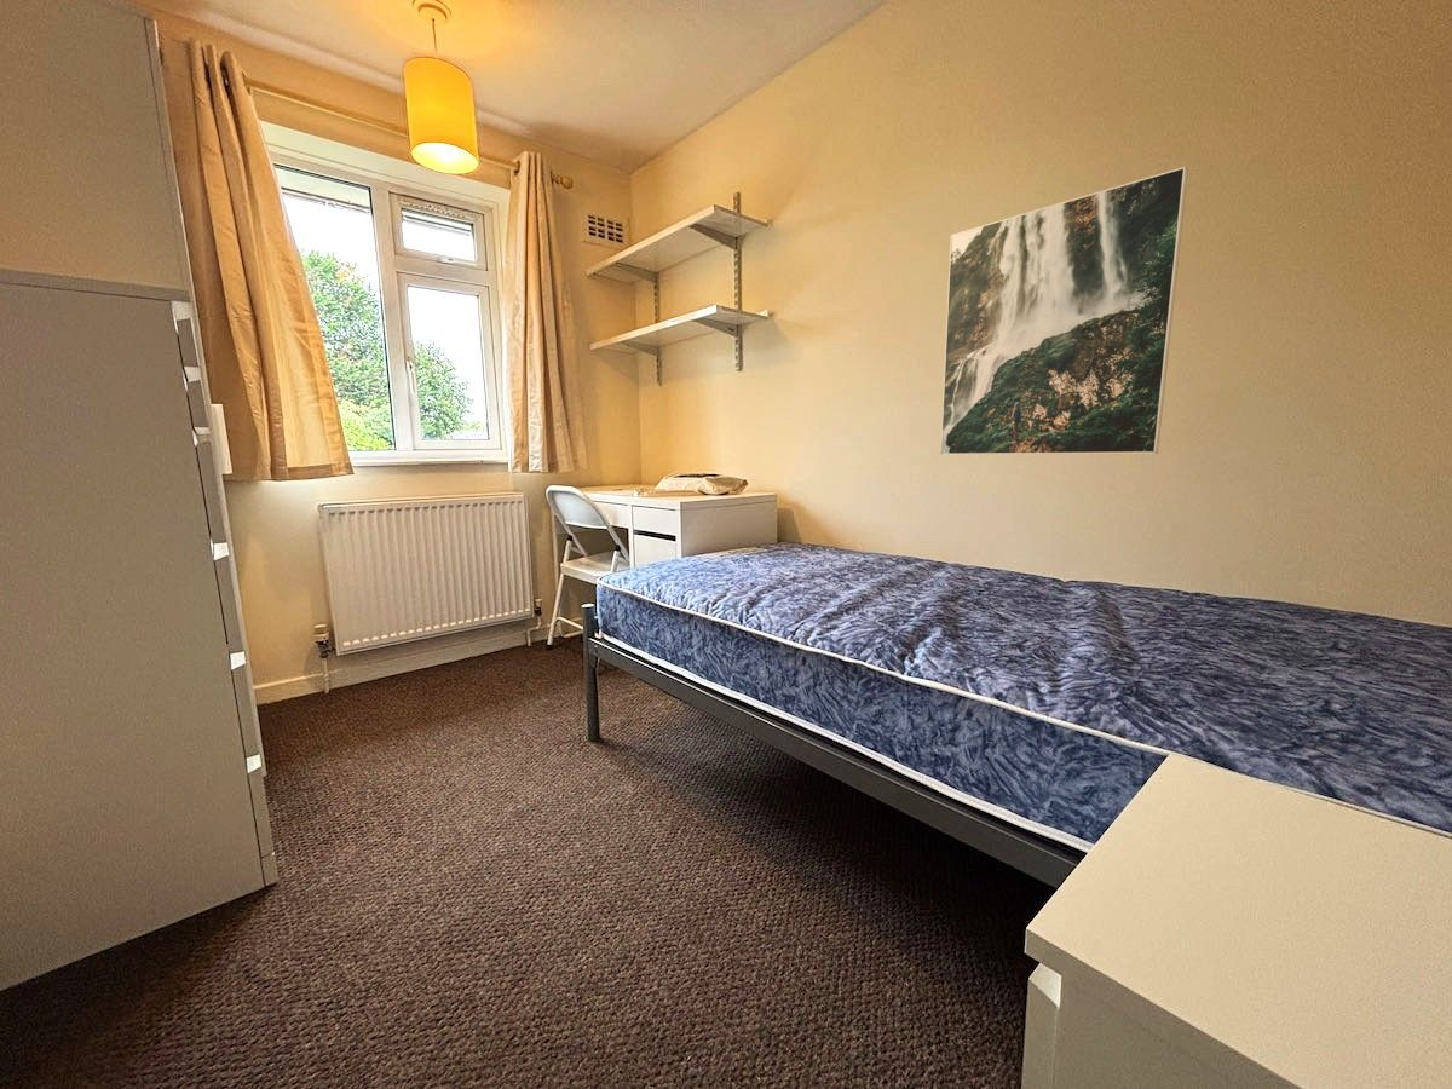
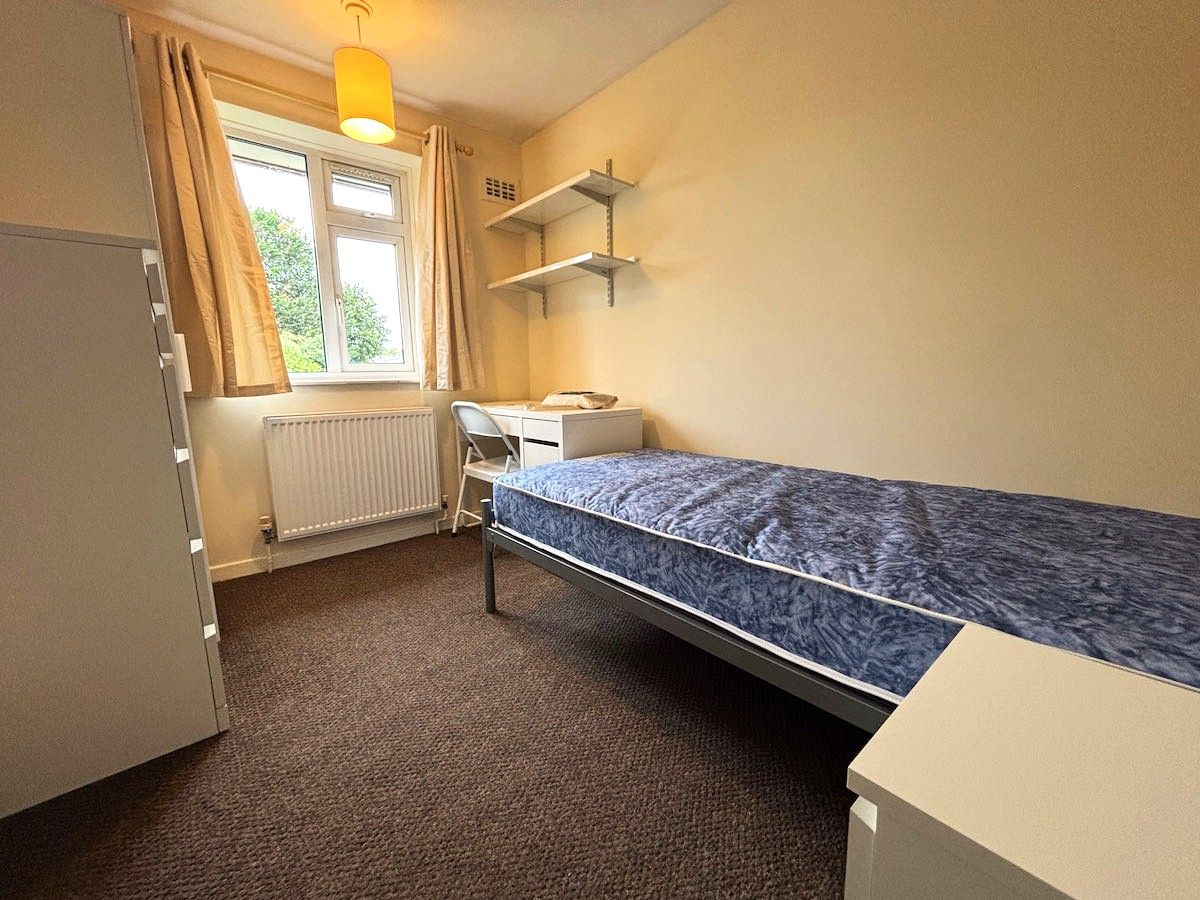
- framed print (1044, 334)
